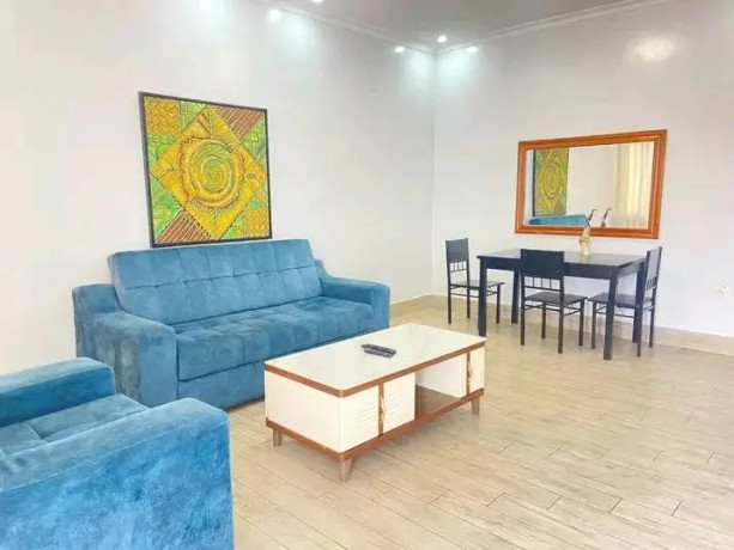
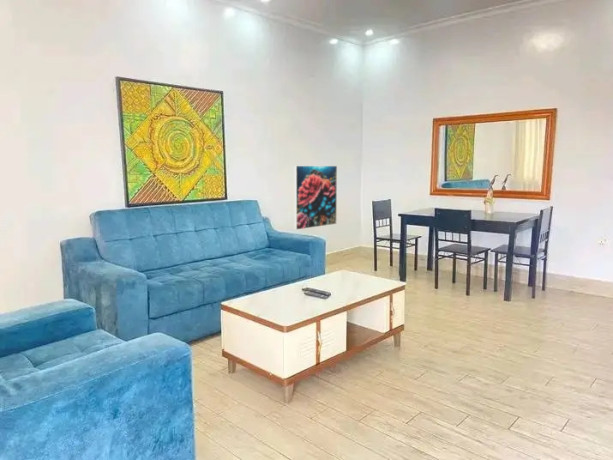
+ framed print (316, 196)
